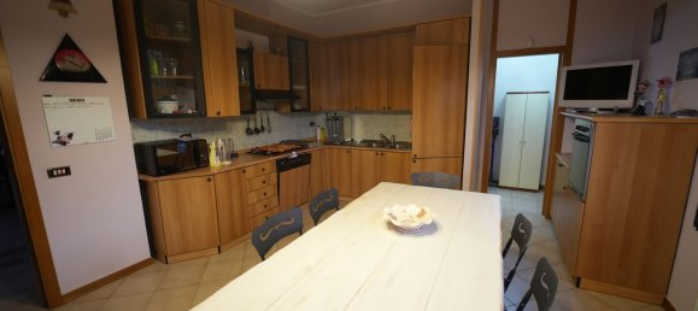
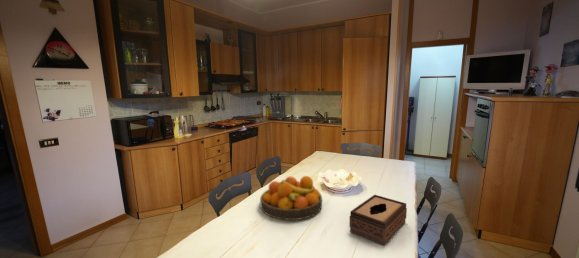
+ fruit bowl (291, 192)
+ tissue box (378, 217)
